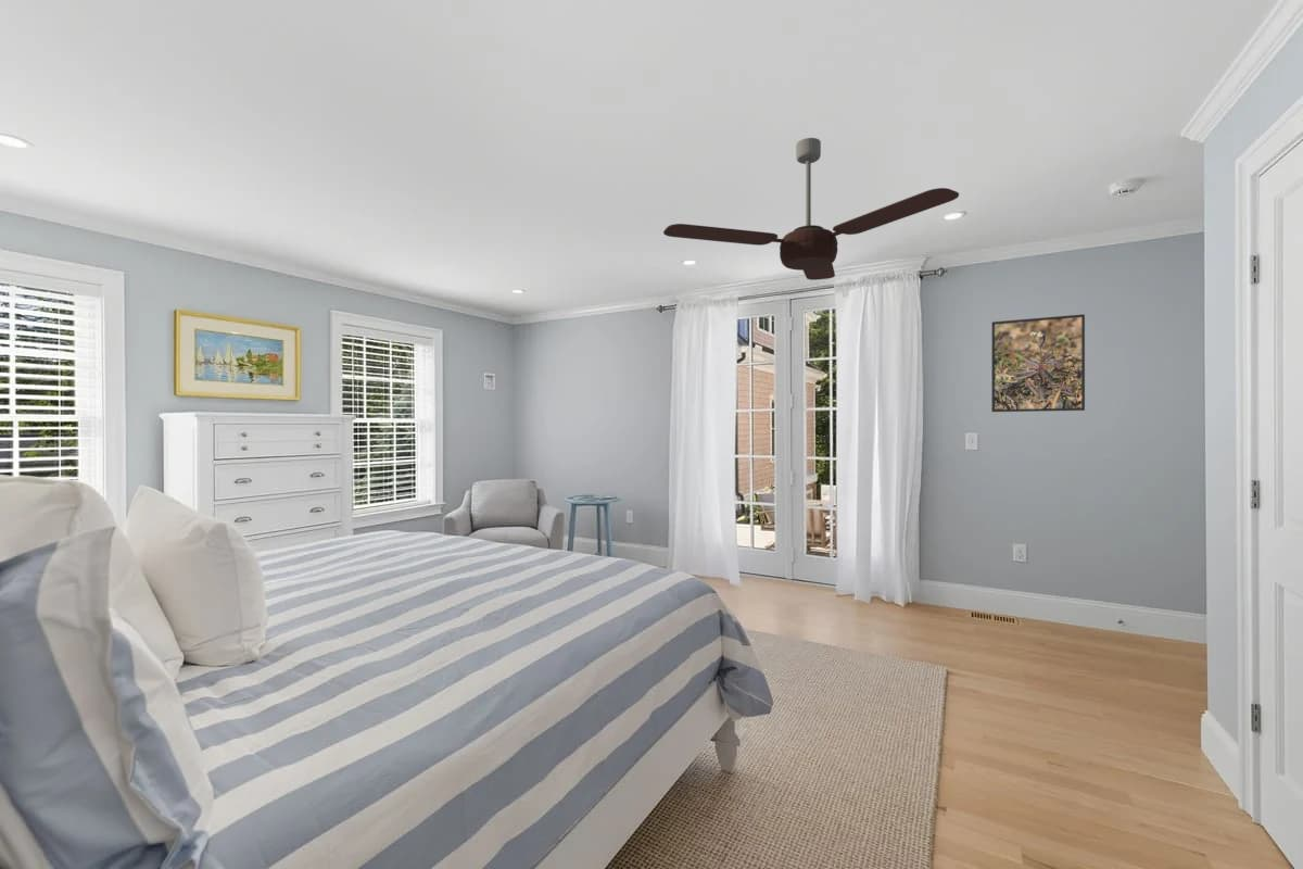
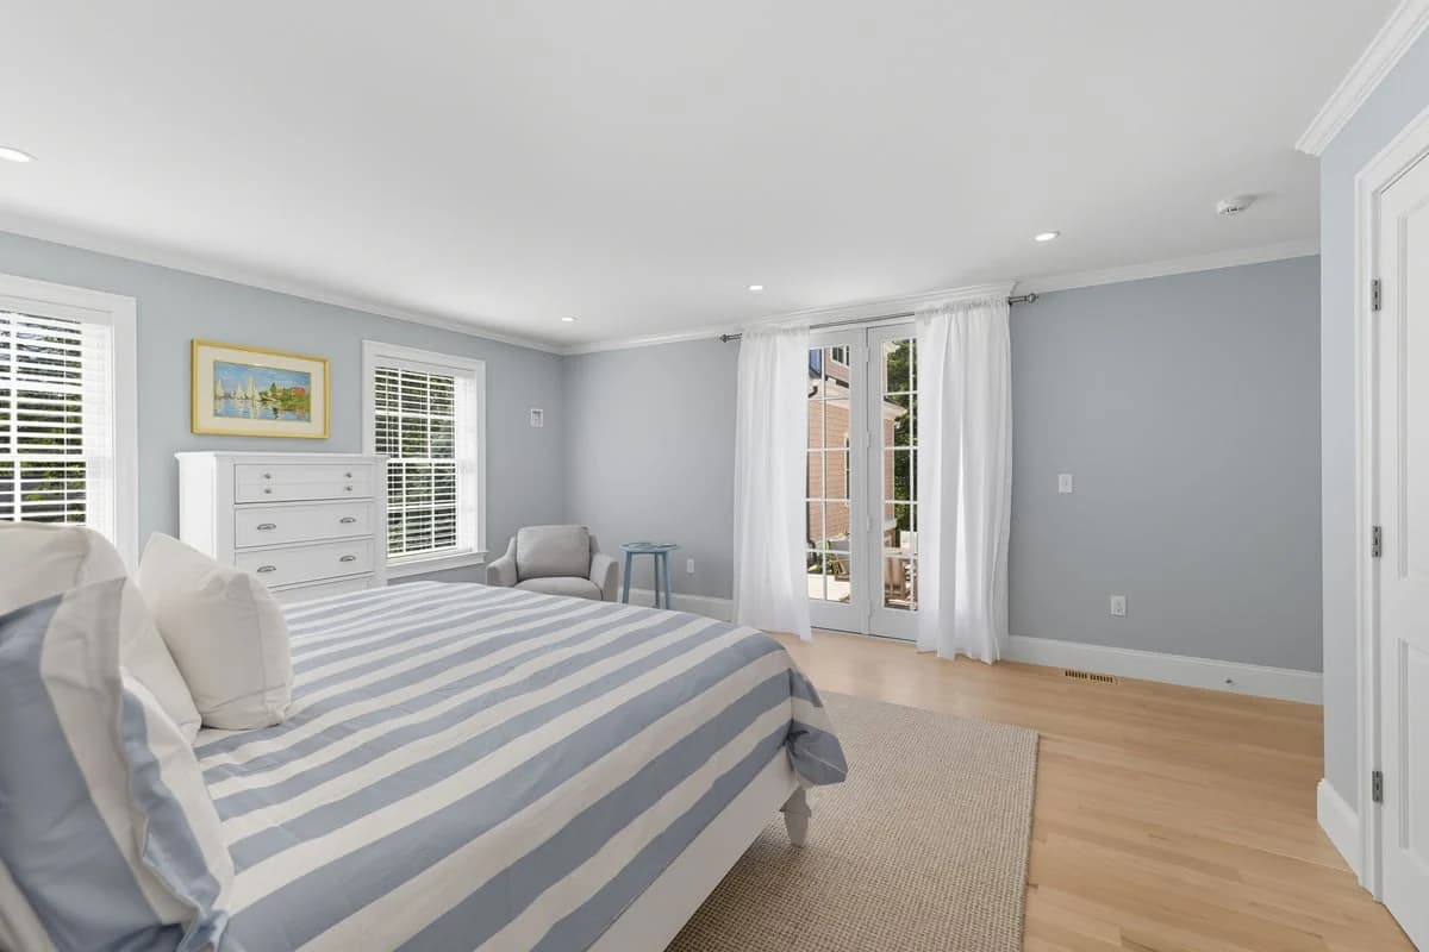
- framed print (1036, 364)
- ceiling fan (806, 212)
